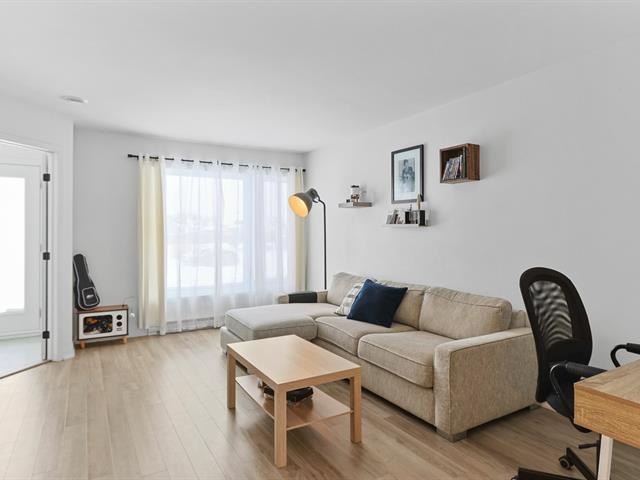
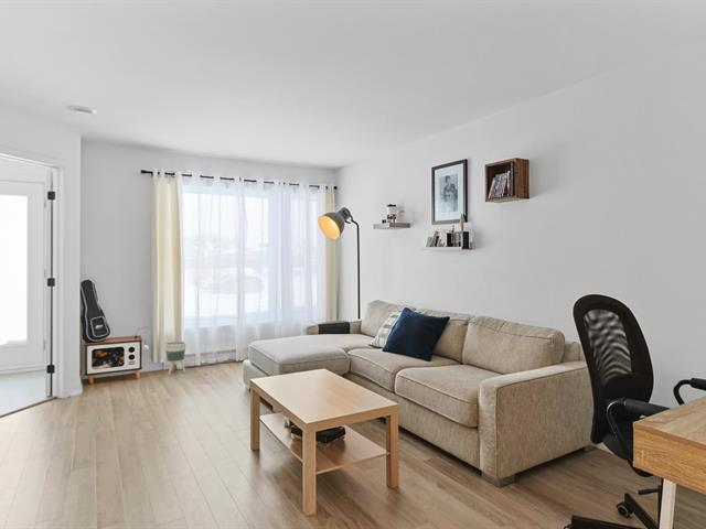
+ planter (175, 357)
